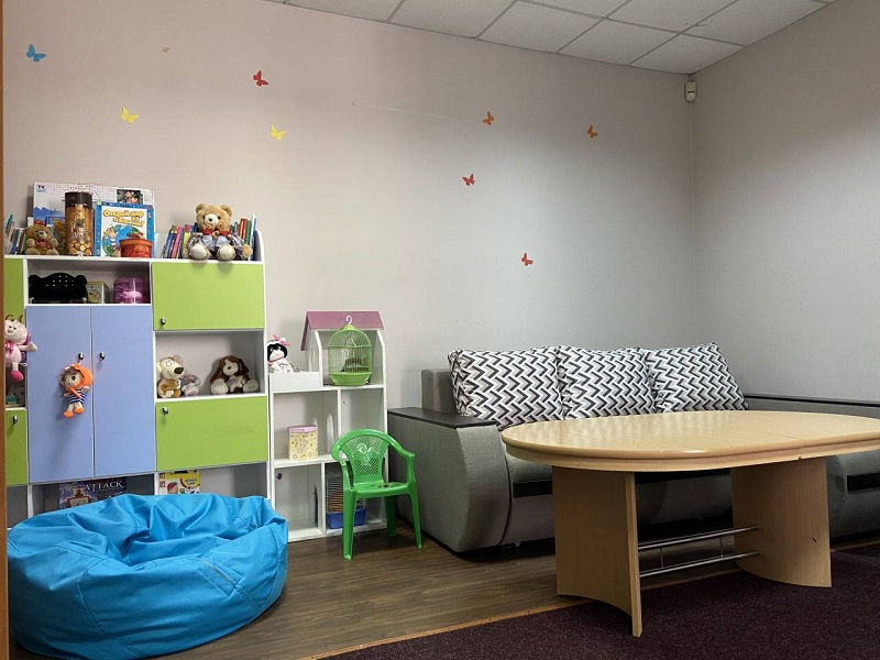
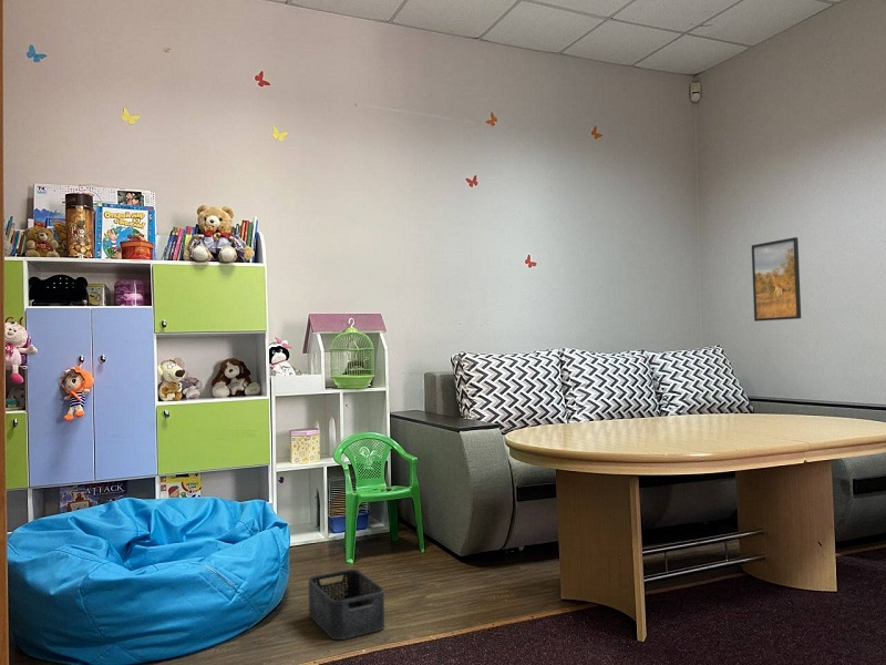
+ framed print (775, 280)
+ storage bin (346, 602)
